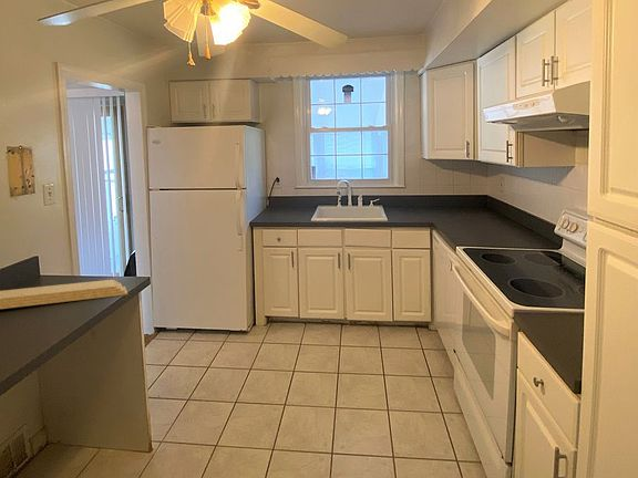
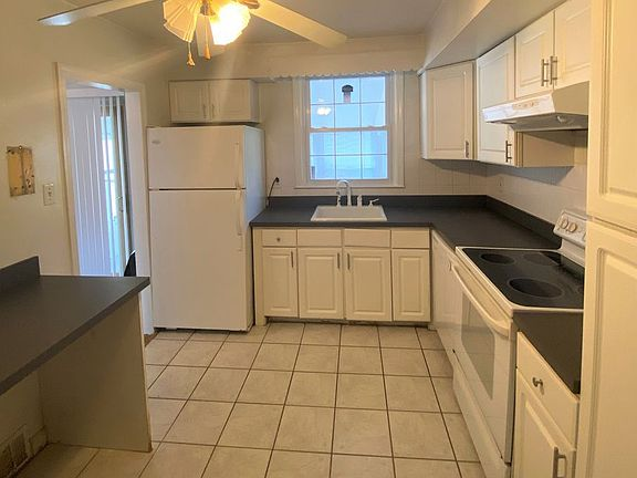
- cutting board (54, 293)
